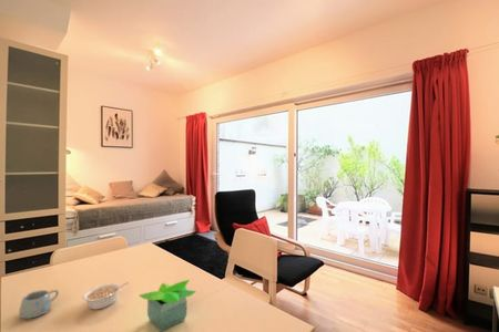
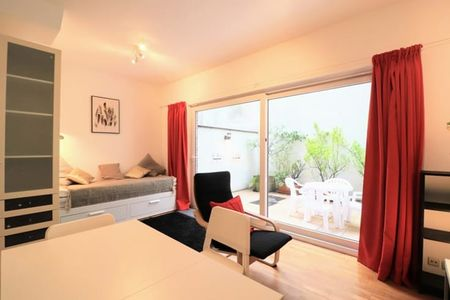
- legume (103, 294)
- mug (40, 302)
- potted plant (169, 302)
